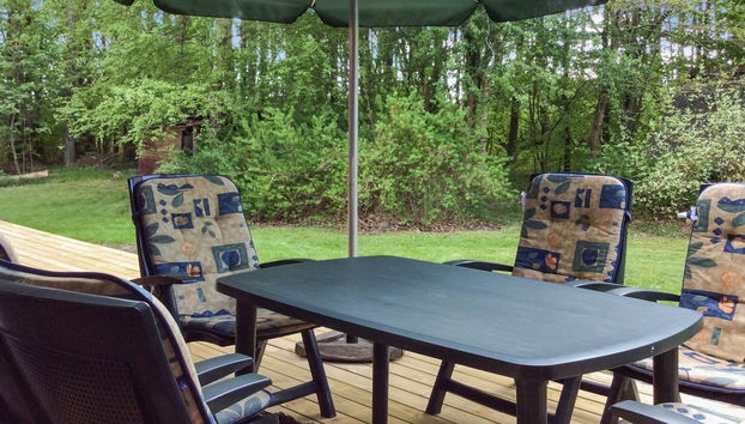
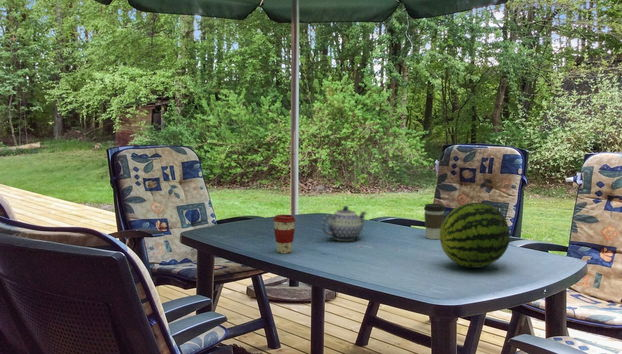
+ coffee cup (284, 233)
+ coffee cup (434, 221)
+ teapot (344, 222)
+ fruit (475, 235)
